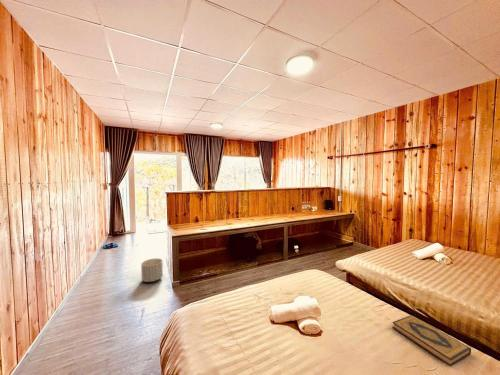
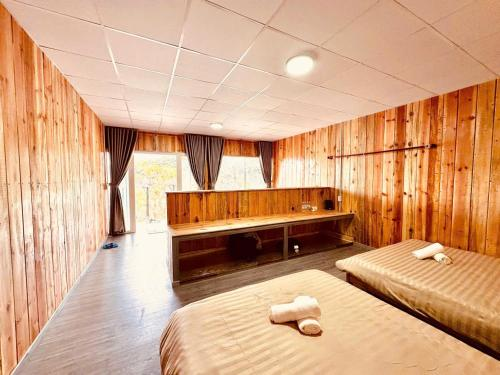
- planter (152, 271)
- hardback book (428, 336)
